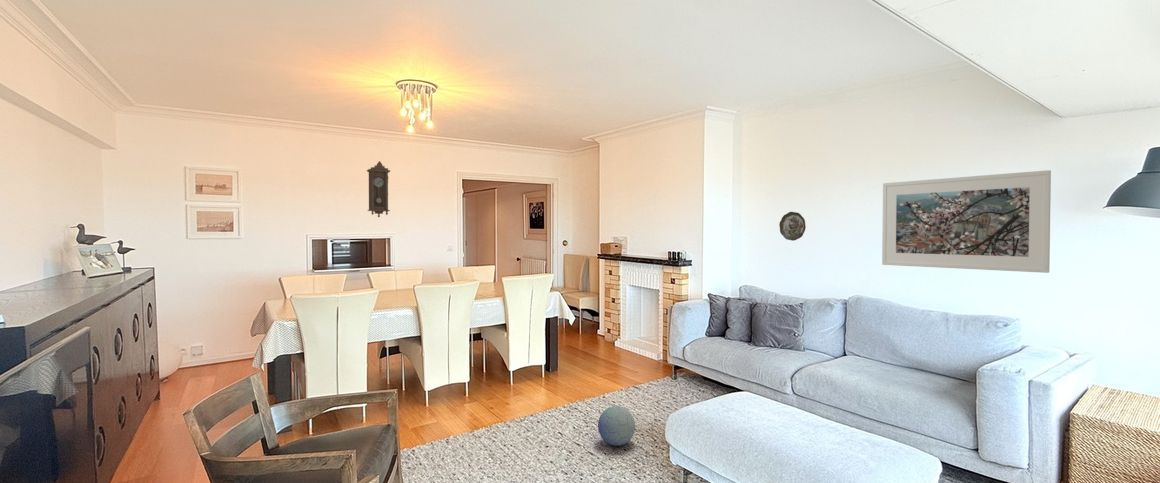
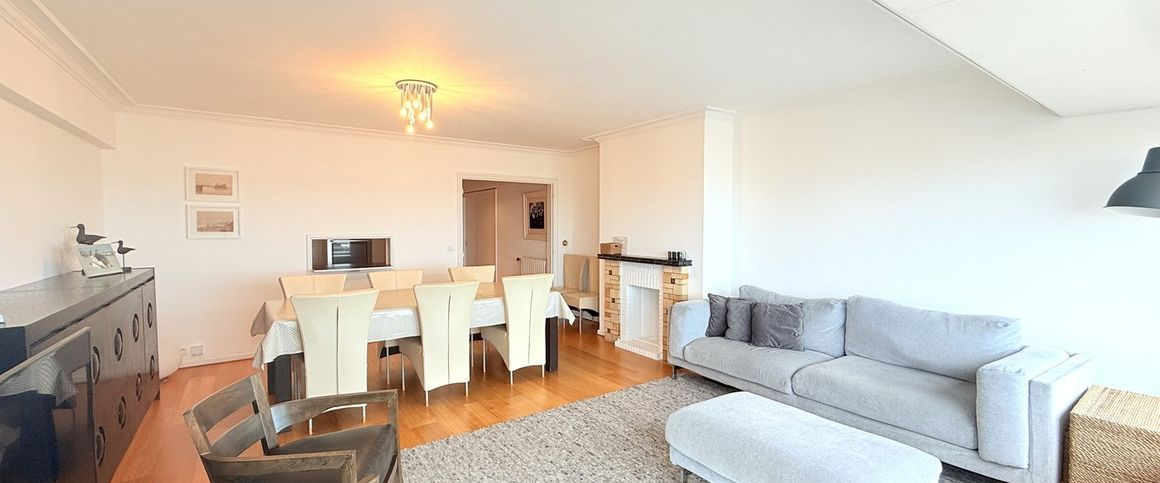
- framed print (956, 222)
- pendulum clock (378, 189)
- ball (616, 425)
- decorative plate (792, 226)
